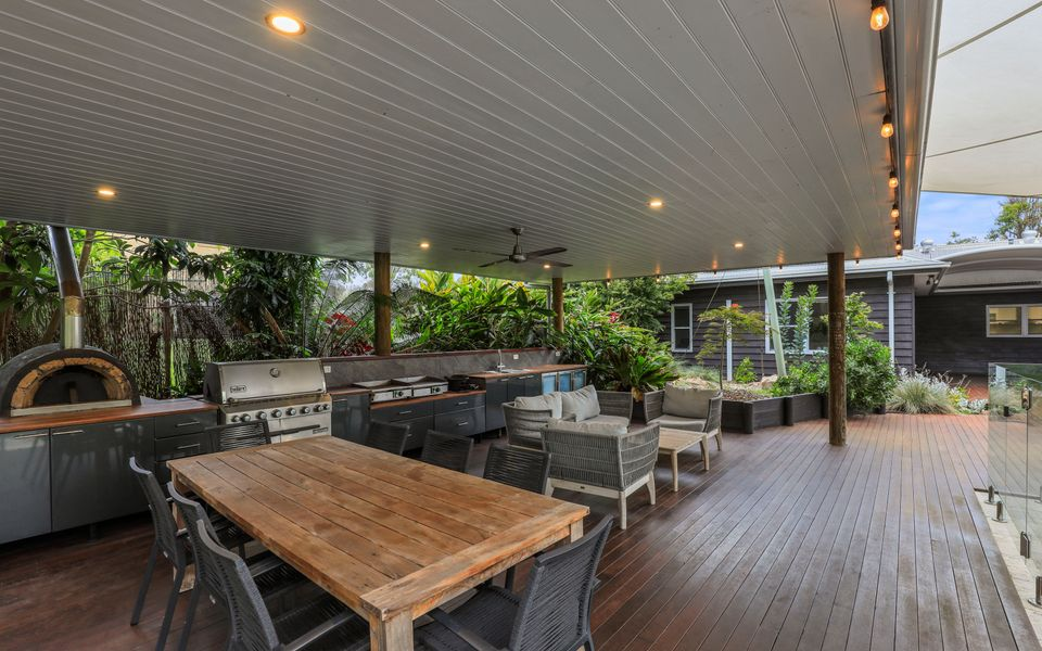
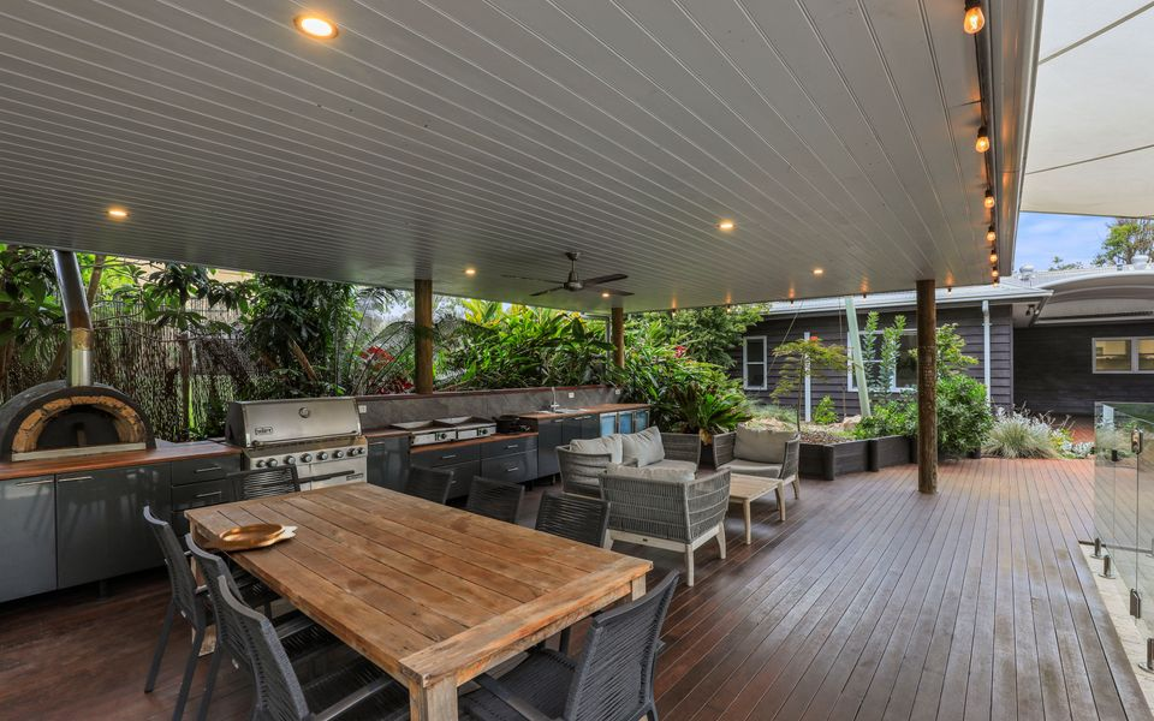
+ decorative bowl (251, 536)
